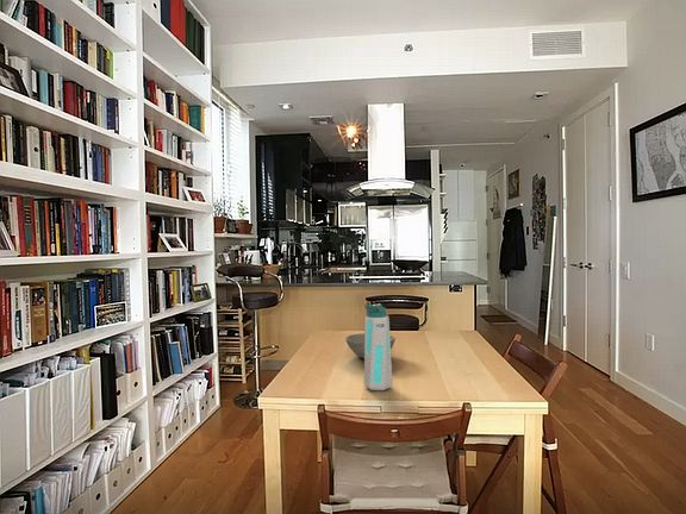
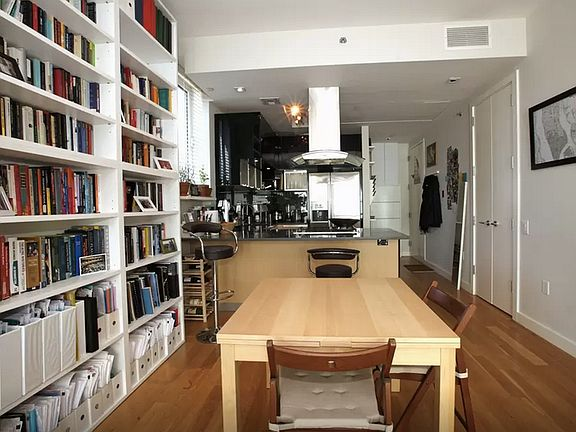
- bowl (363, 346)
- water bottle (376, 345)
